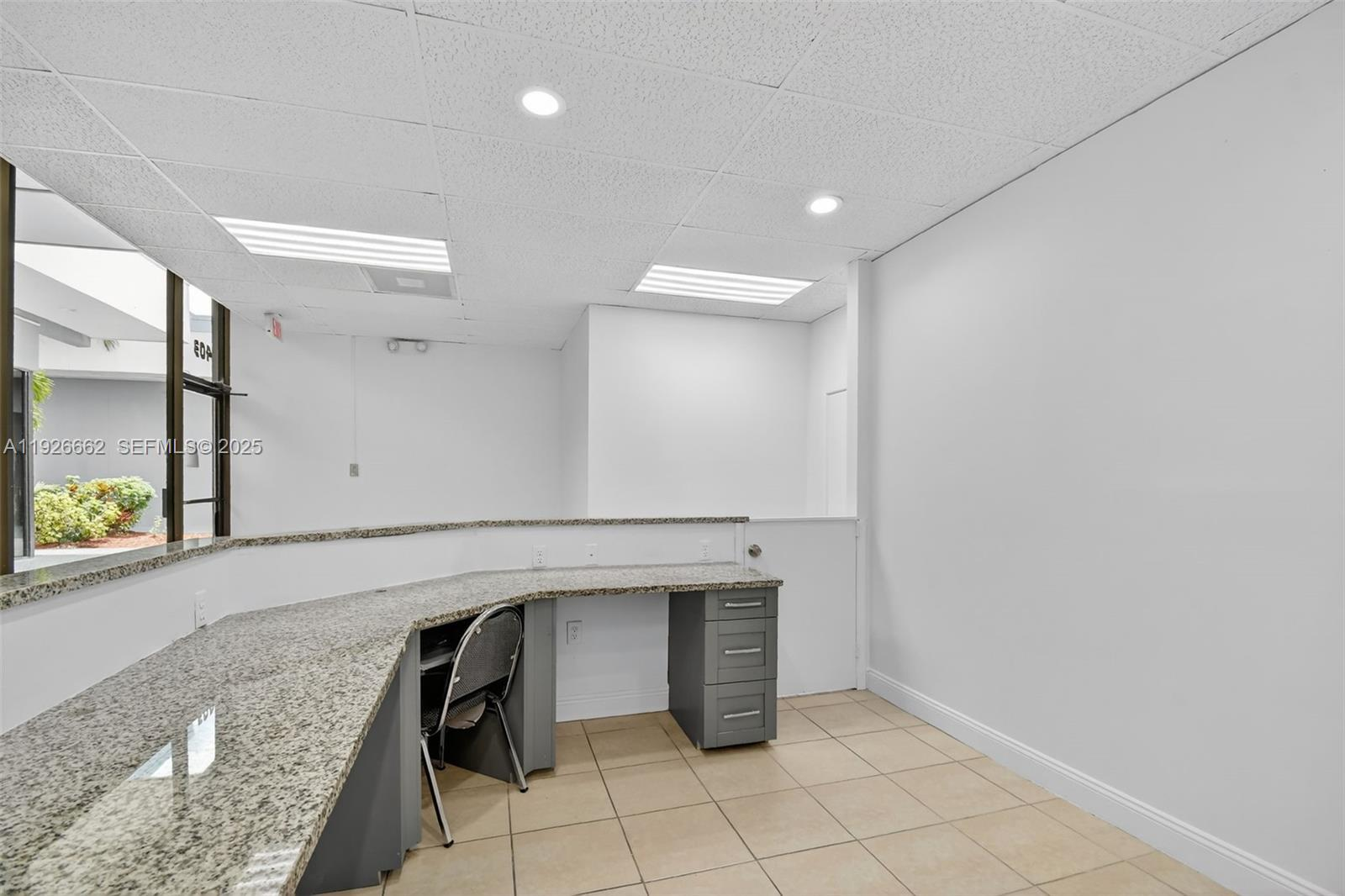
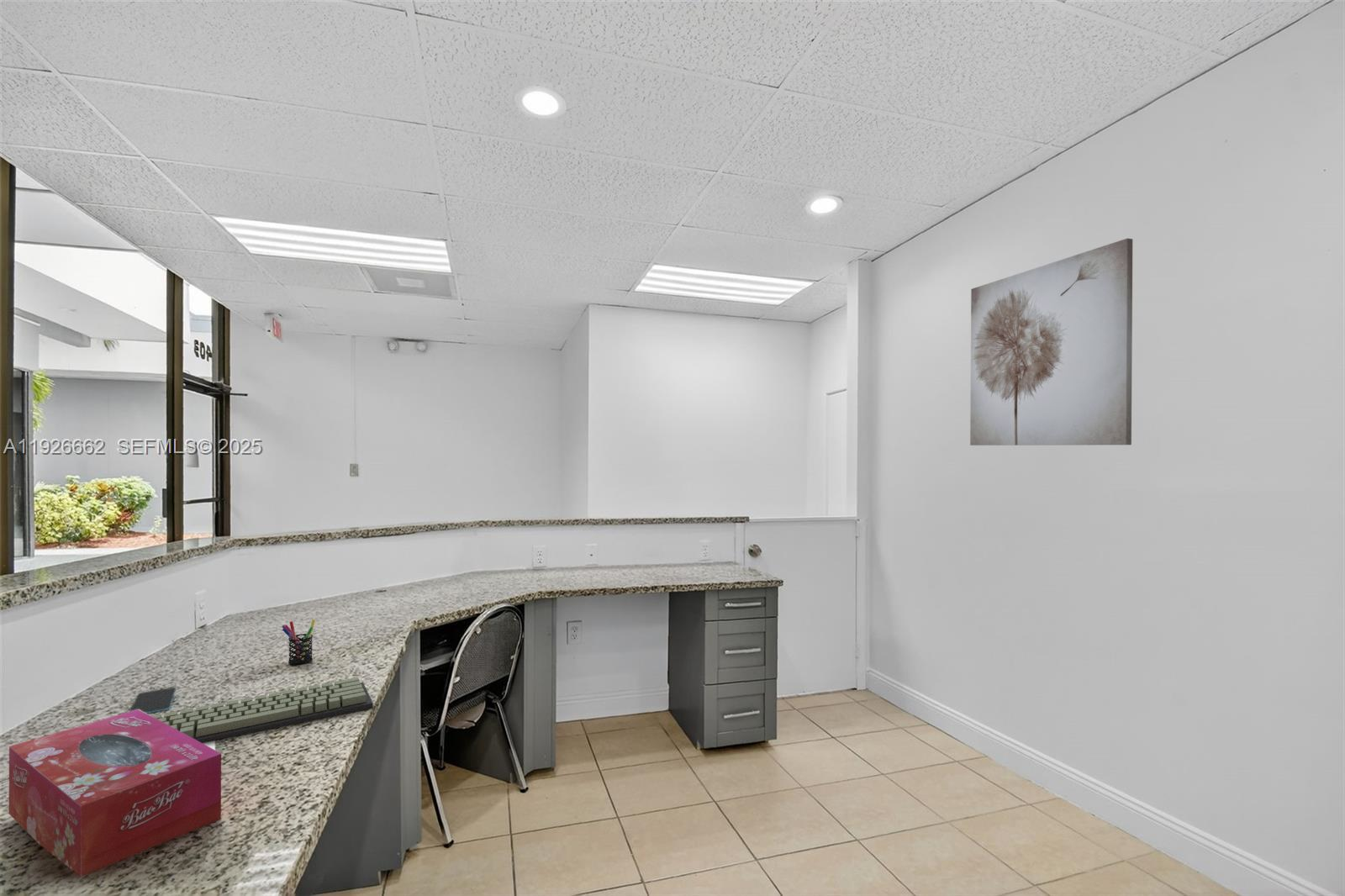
+ wall art (1040, 356)
+ tissue box (113, 783)
+ pen holder (301, 640)
+ keyboard (261, 712)
+ smartphone (153, 701)
